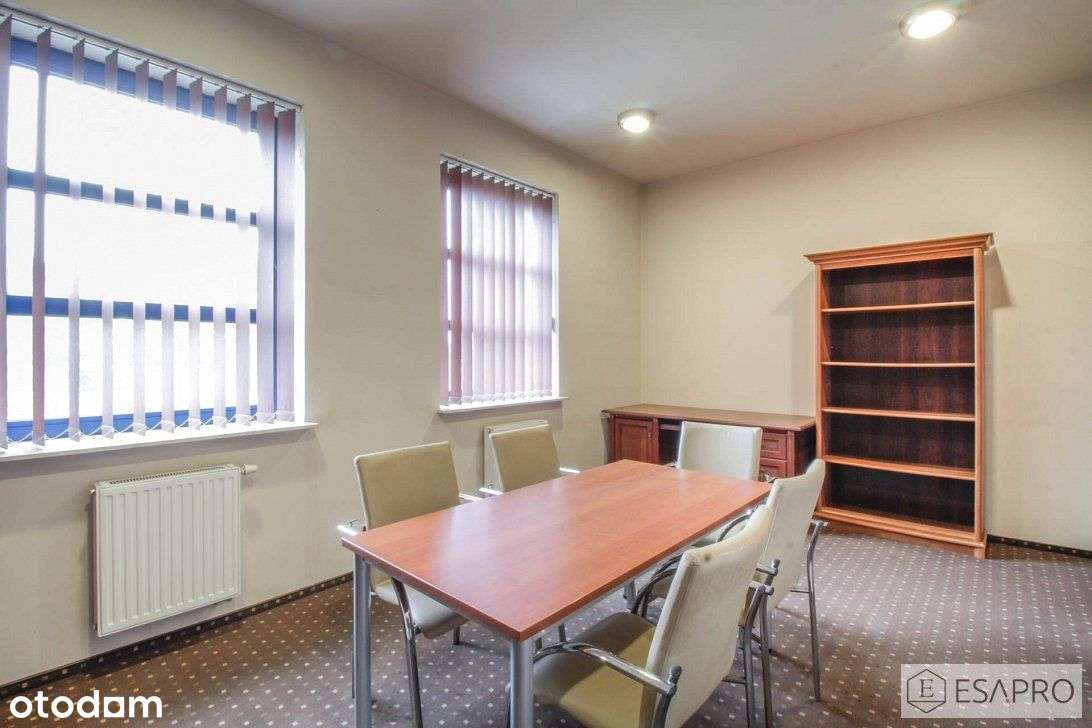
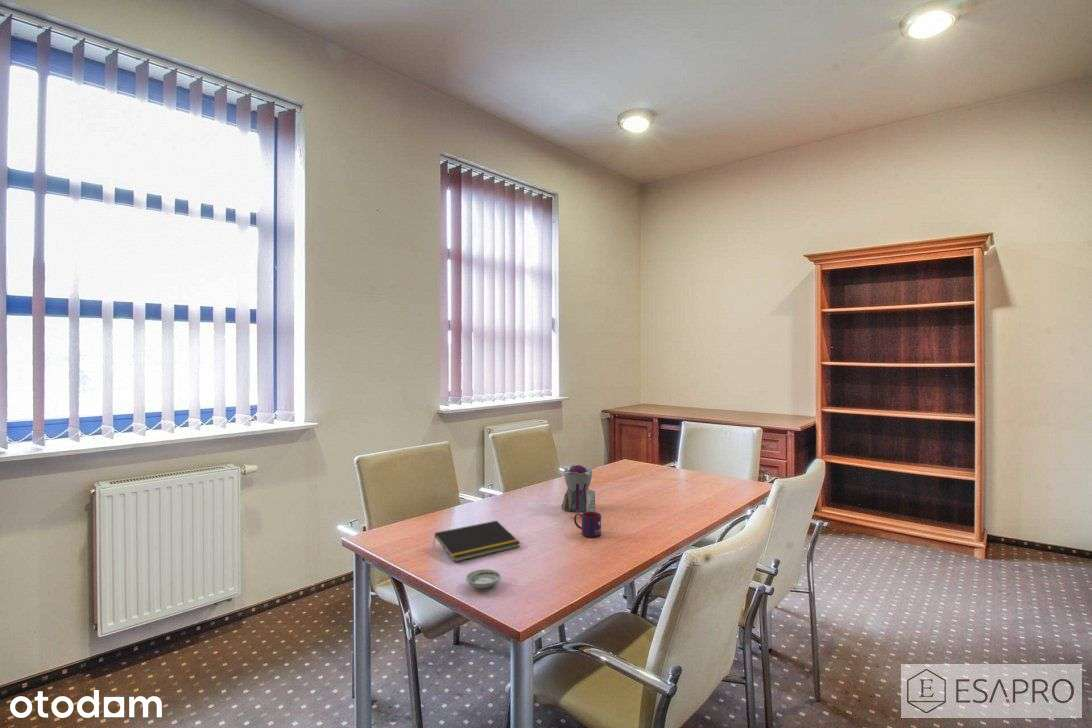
+ teapot (580, 487)
+ notepad (477, 539)
+ saucer (483, 580)
+ mug (587, 523)
